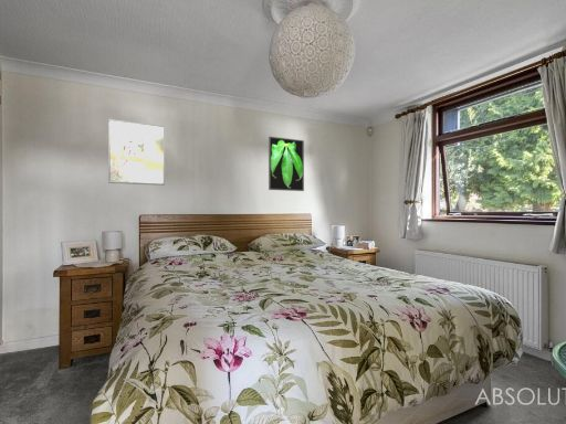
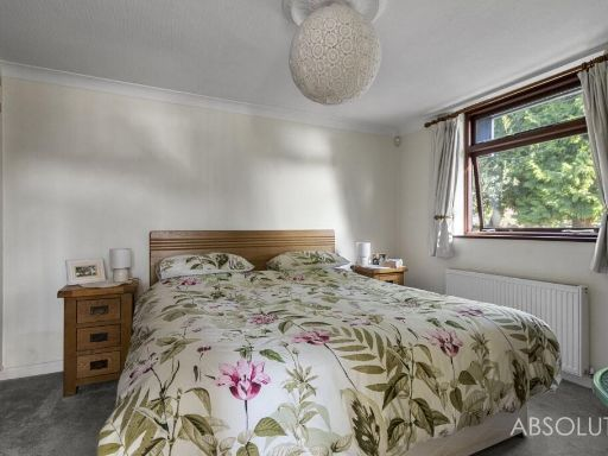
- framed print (137, 152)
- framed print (286, 165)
